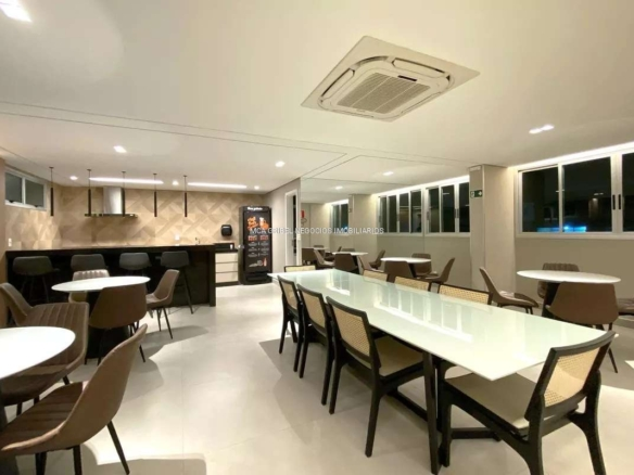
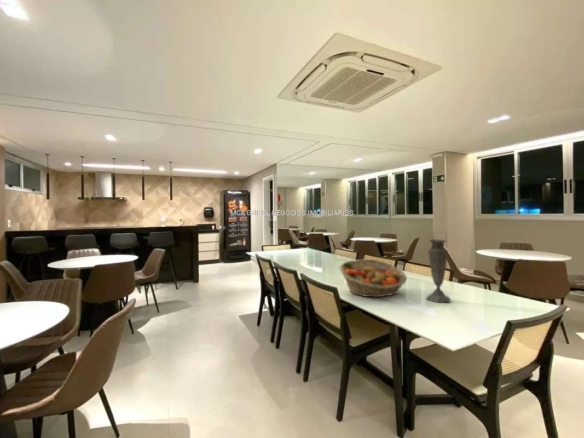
+ fruit basket (372, 277)
+ vase (438, 269)
